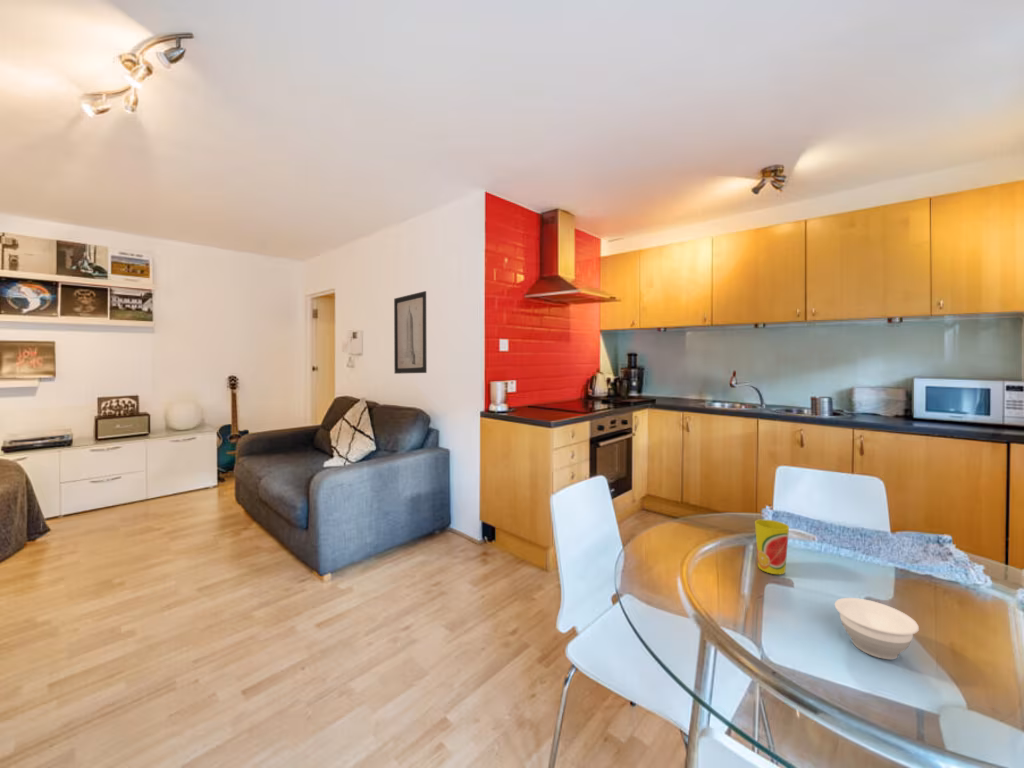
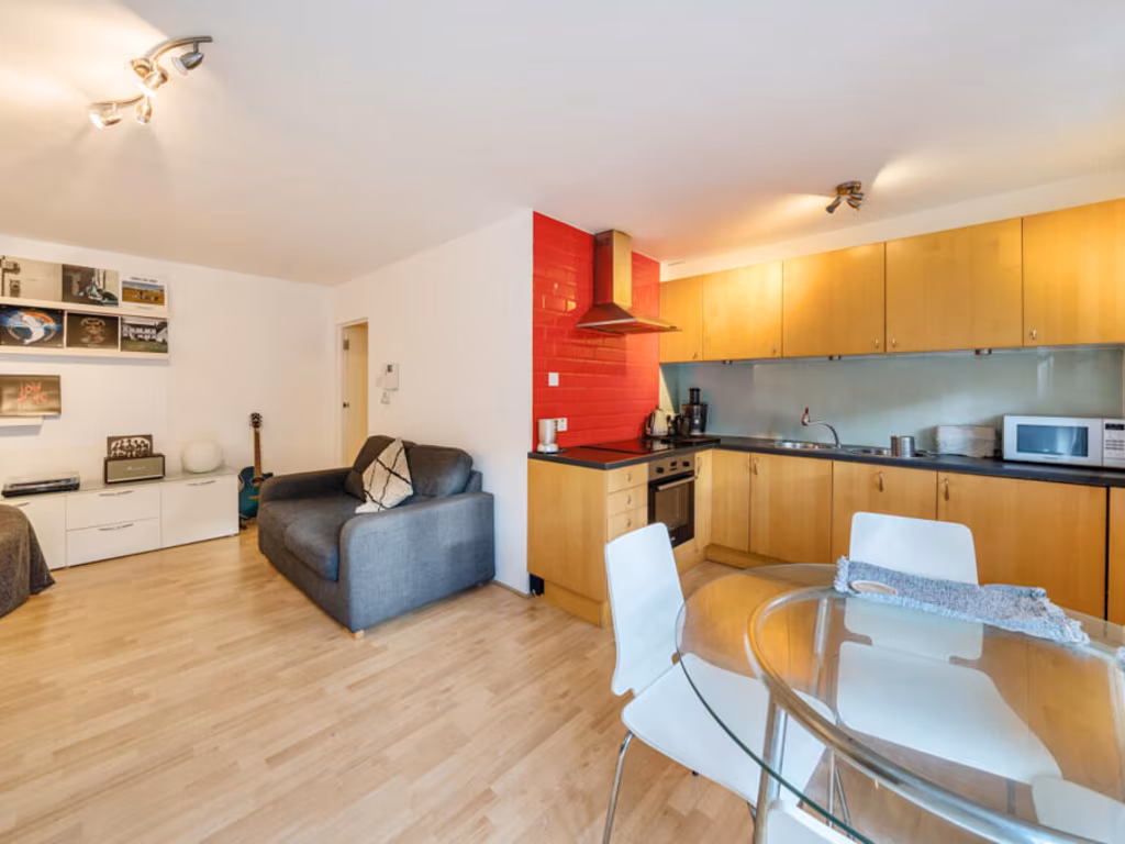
- bowl (874, 630)
- cup (771, 546)
- wall art (409, 334)
